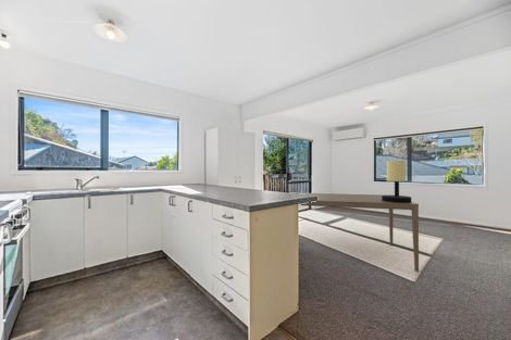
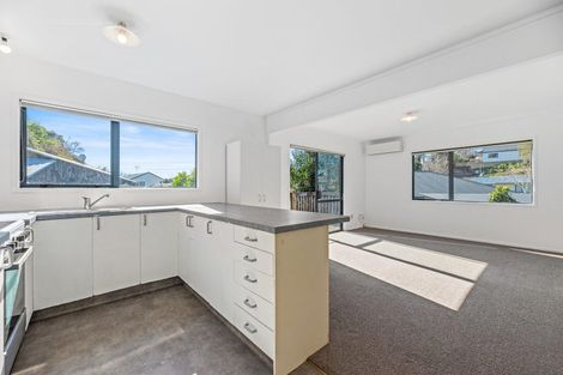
- dining table (332, 205)
- table lamp (396, 180)
